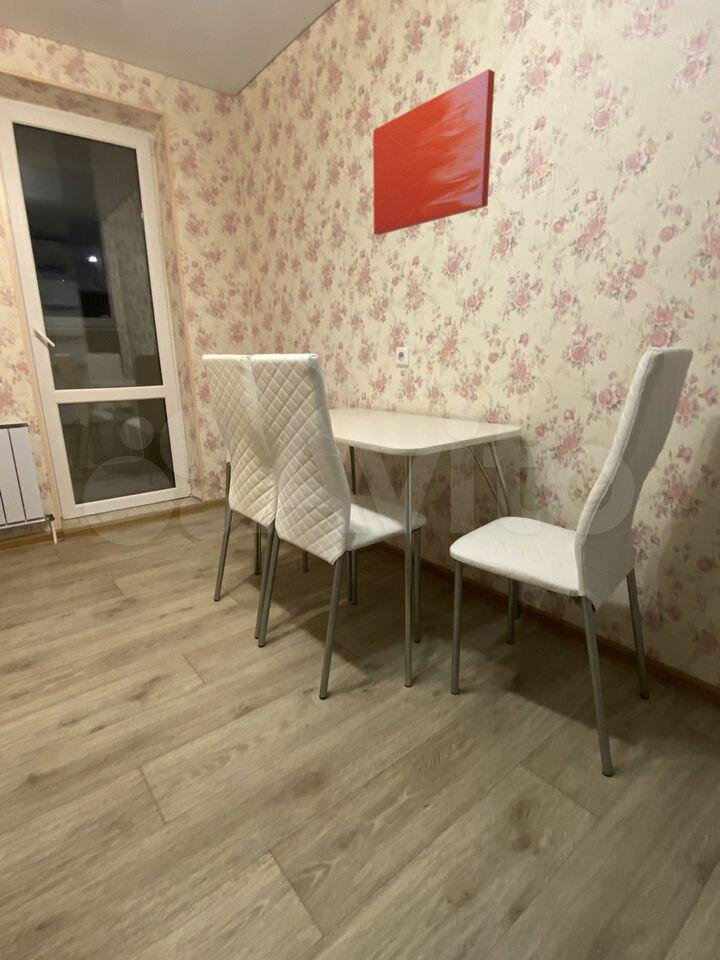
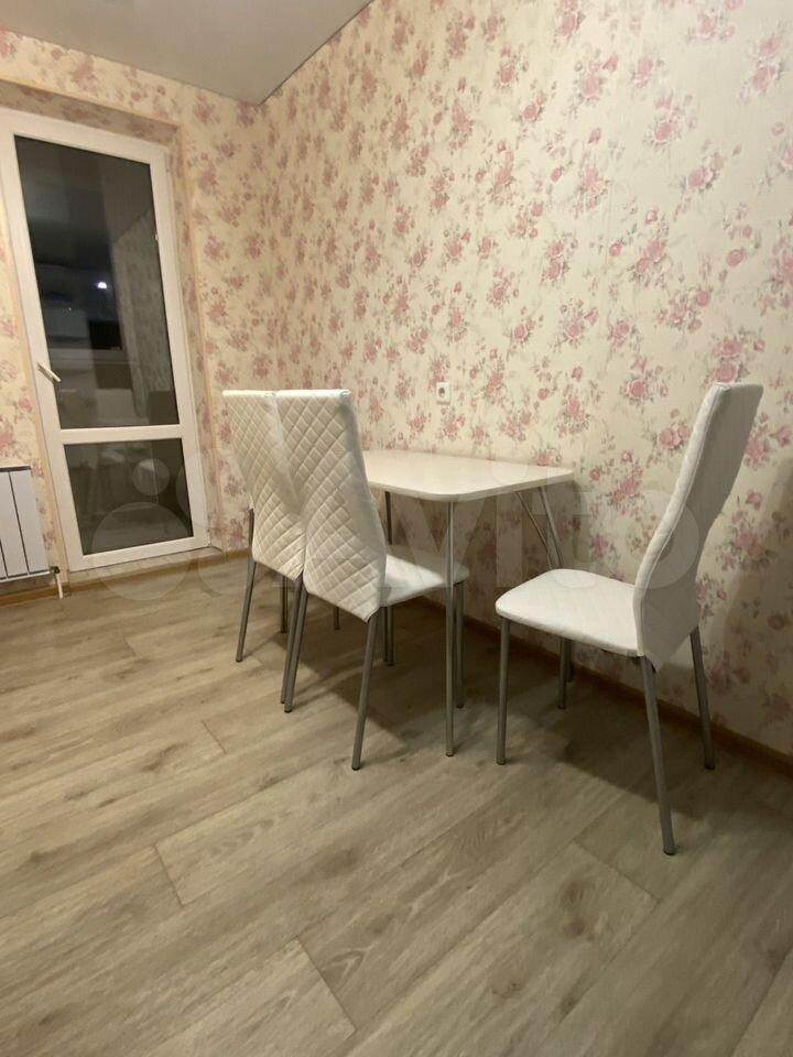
- wall art (425, 164)
